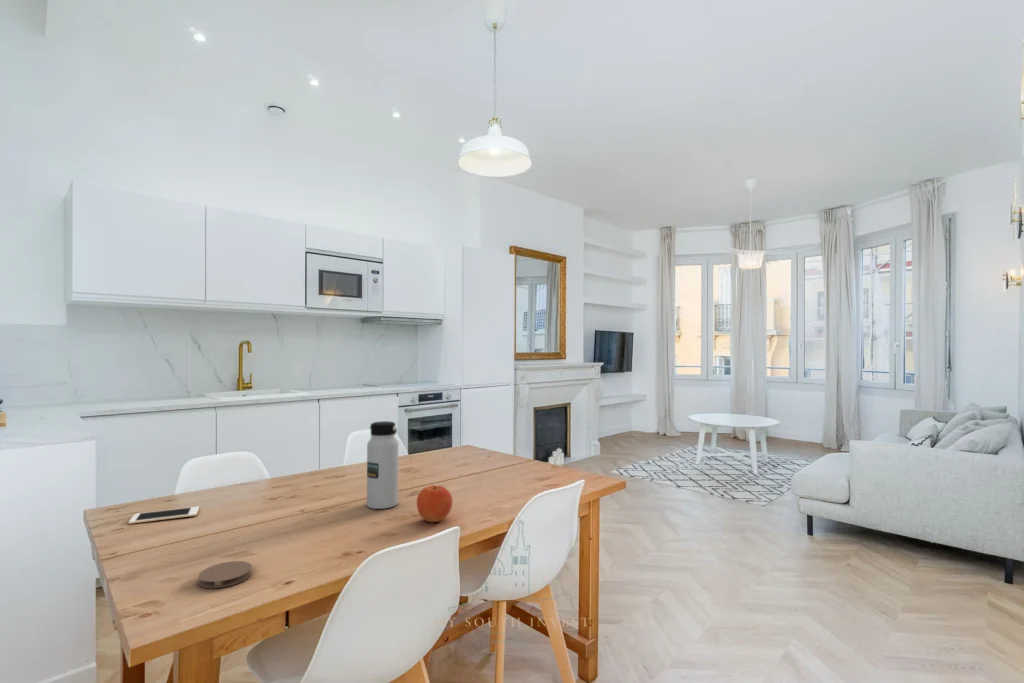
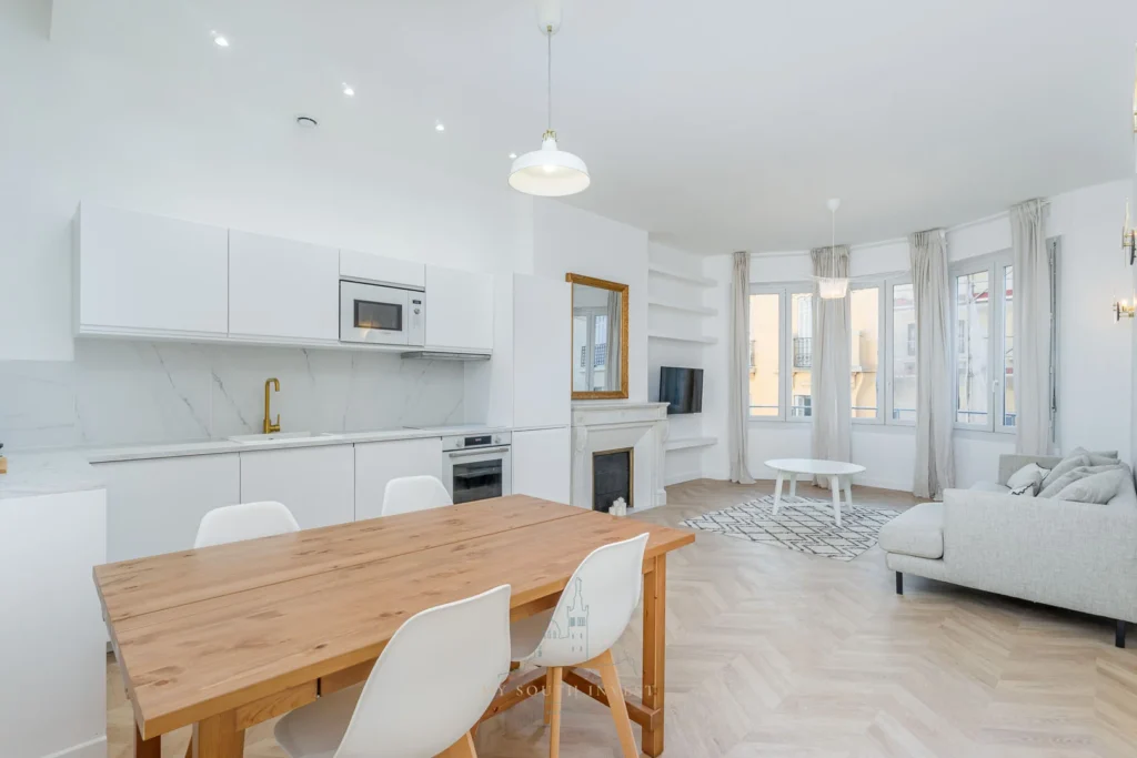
- coaster (225, 574)
- fruit (434, 503)
- cell phone (165, 514)
- water bottle (382, 463)
